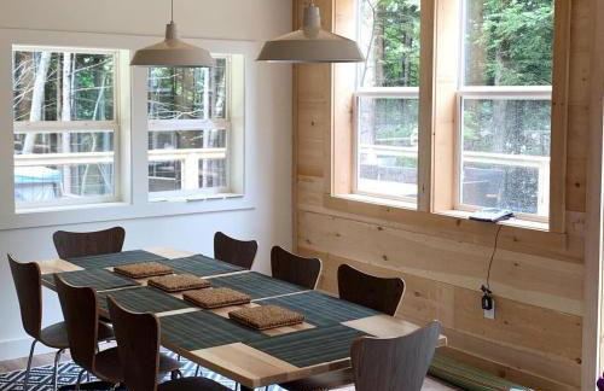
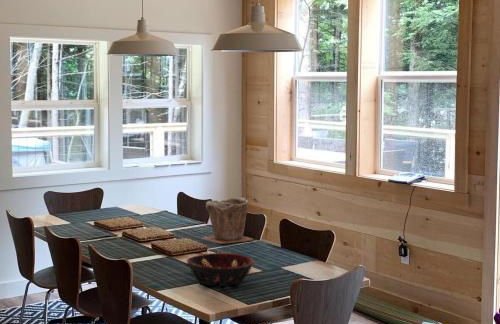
+ plant pot (227, 219)
+ decorative bowl (220, 270)
